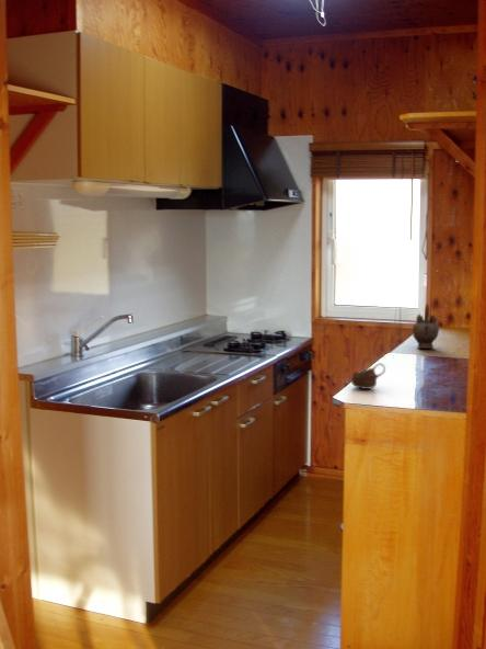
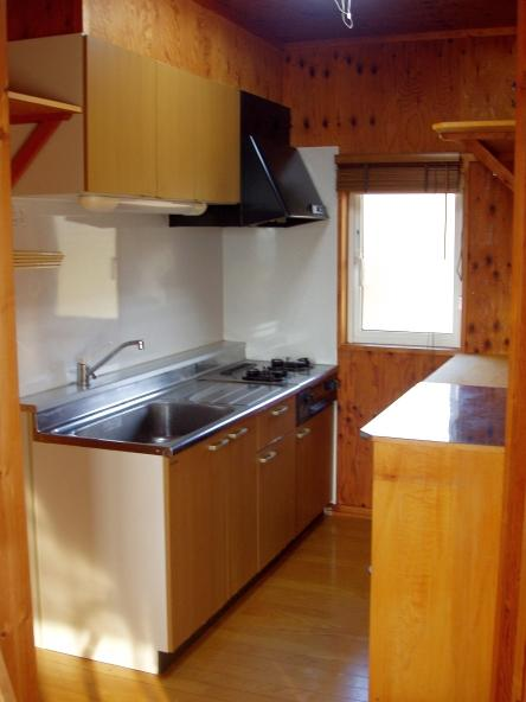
- teapot (425, 326)
- cup (367, 376)
